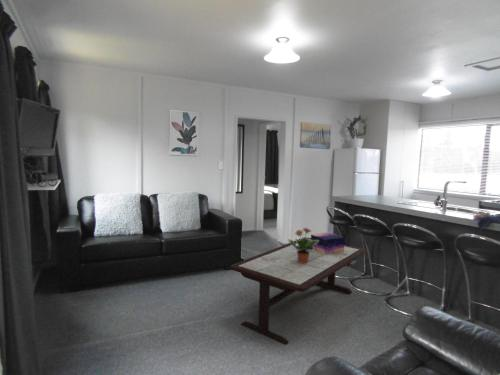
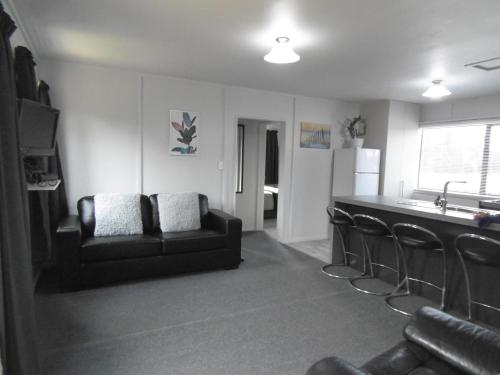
- decorative box (327, 242)
- potted plant (302, 245)
- coffee table (303, 281)
